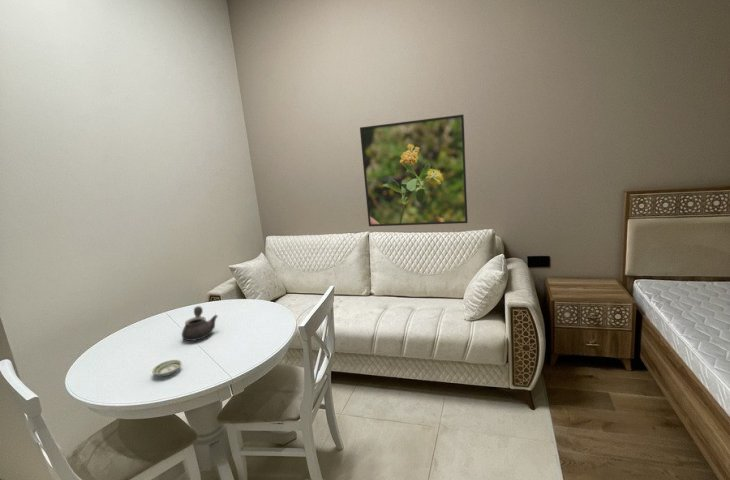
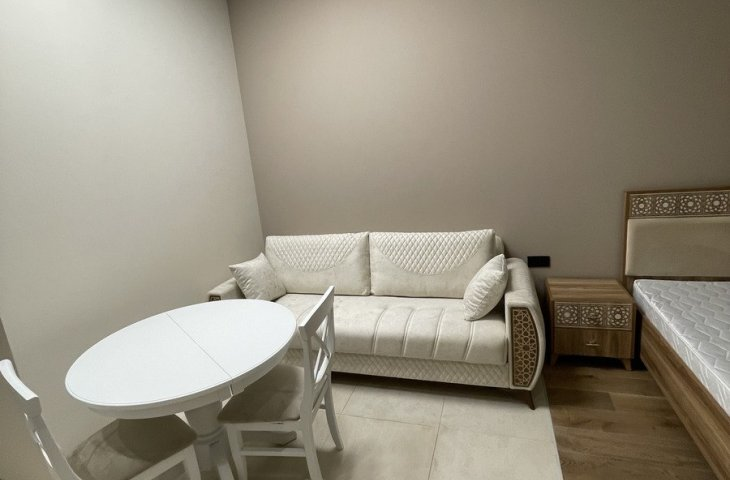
- teapot (199, 322)
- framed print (412, 174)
- saucer (167, 369)
